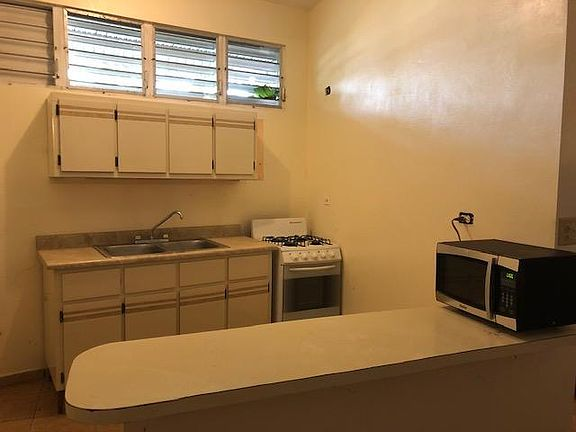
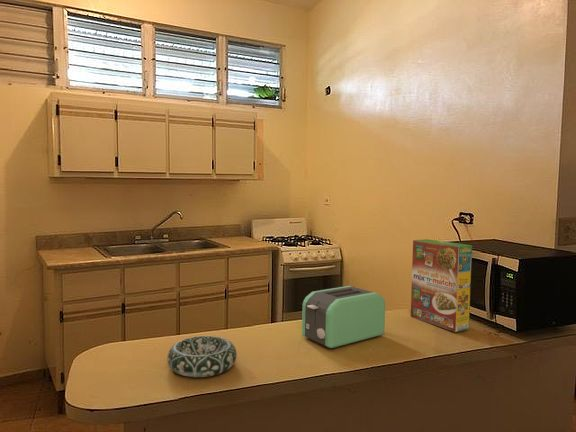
+ cereal box (439, 282)
+ decorative bowl (202, 355)
+ toaster (344, 314)
